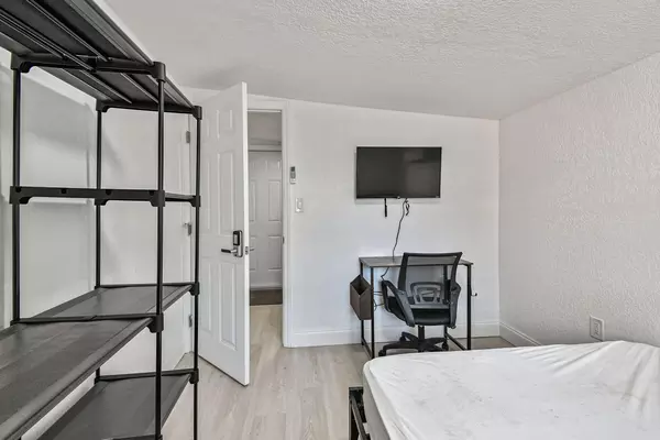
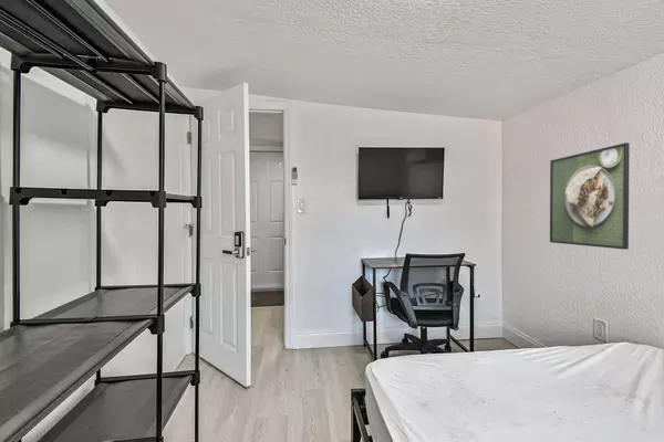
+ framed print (583, 199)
